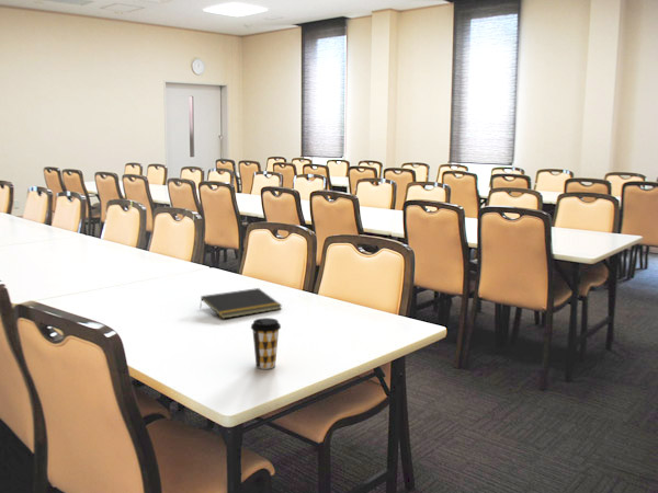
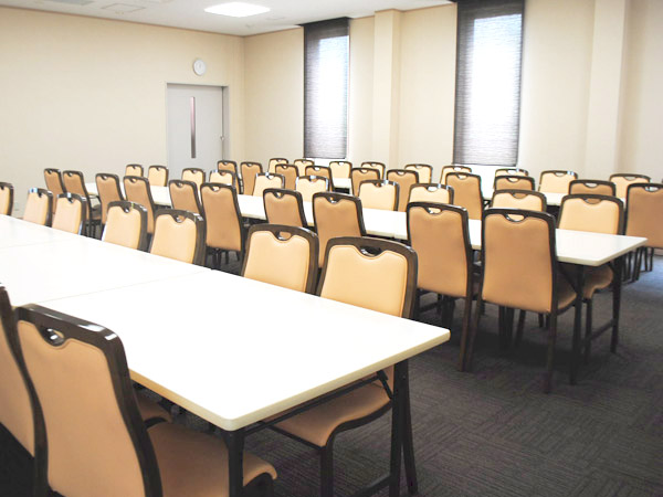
- coffee cup (265, 343)
- notepad (241, 302)
